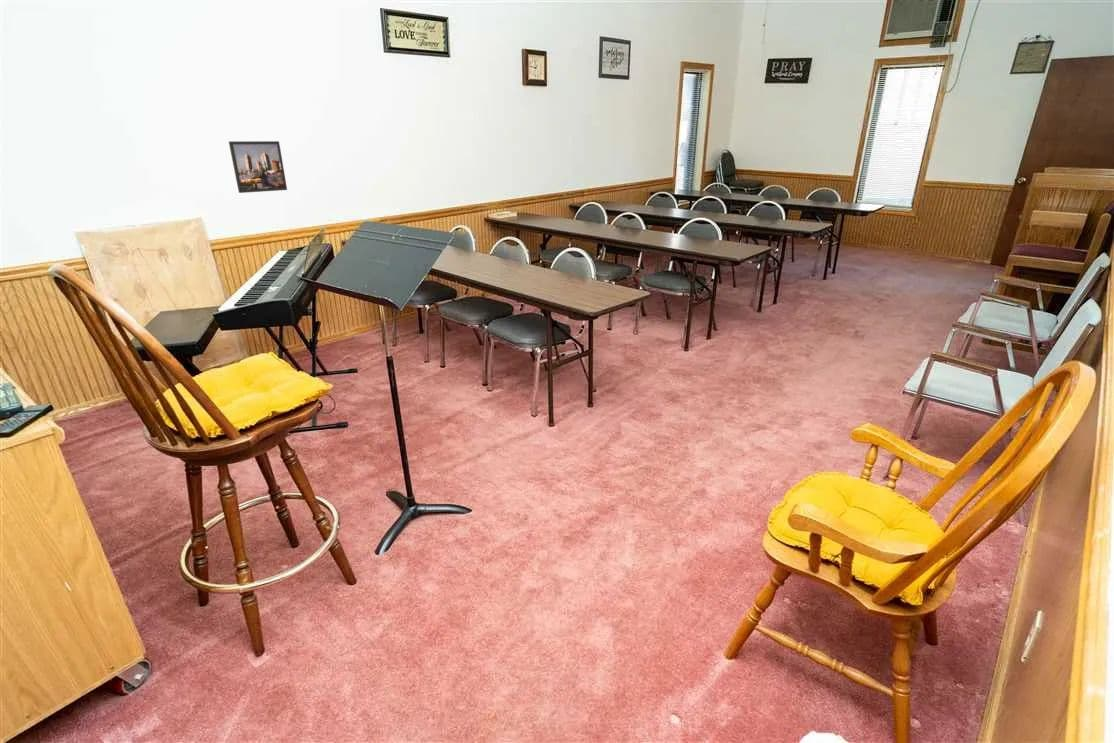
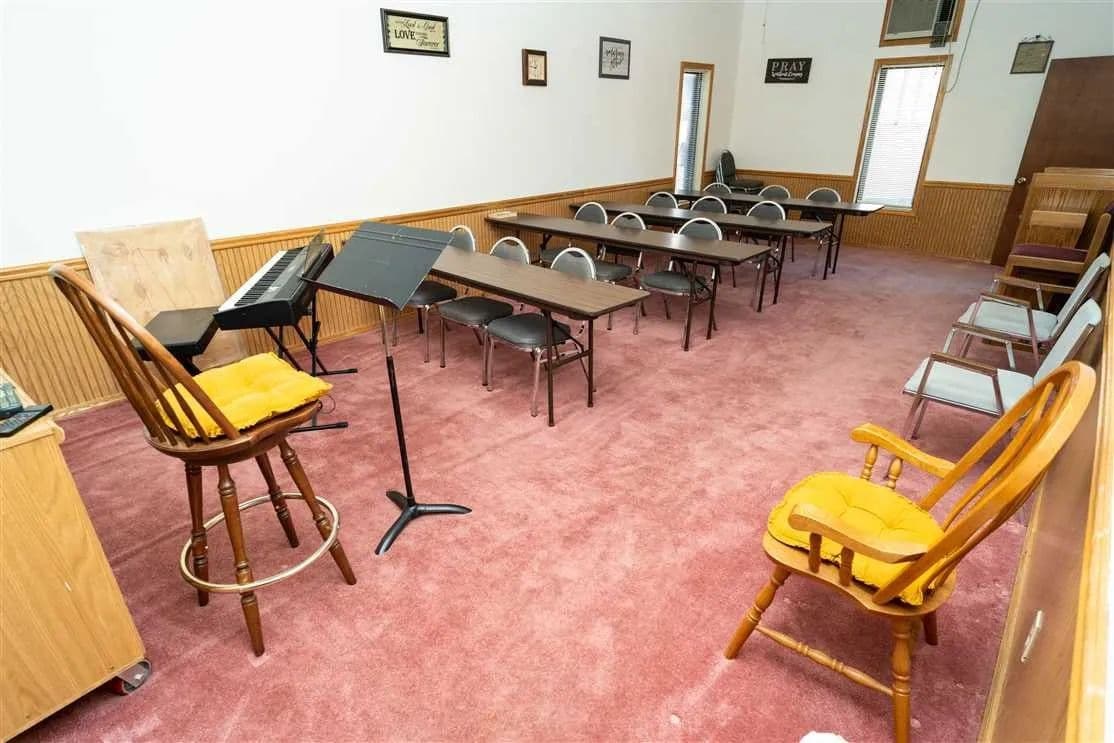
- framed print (259, 166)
